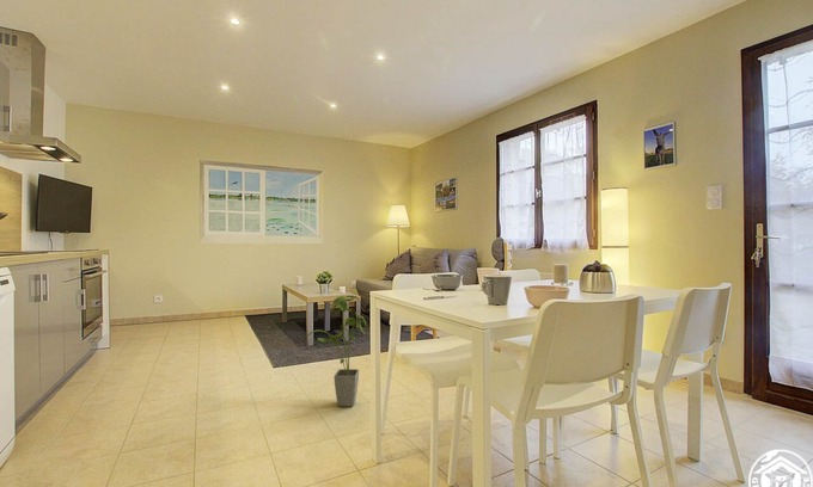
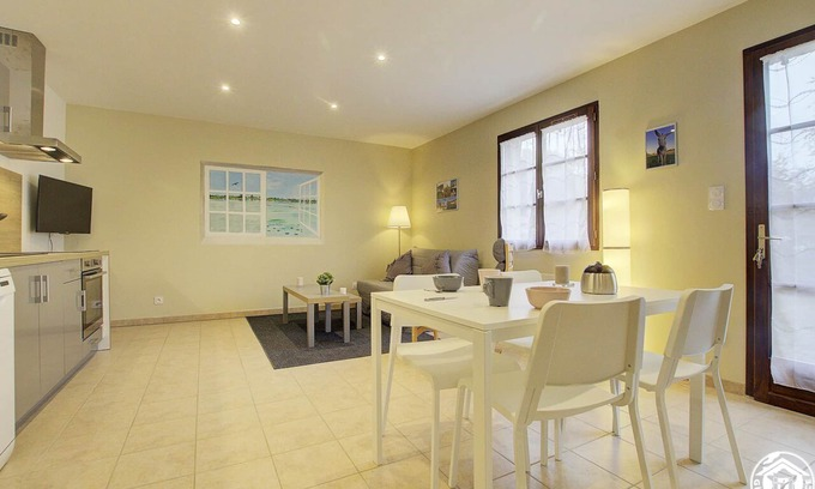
- house plant (338, 349)
